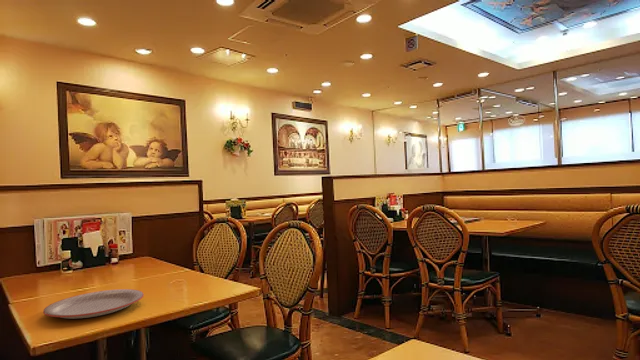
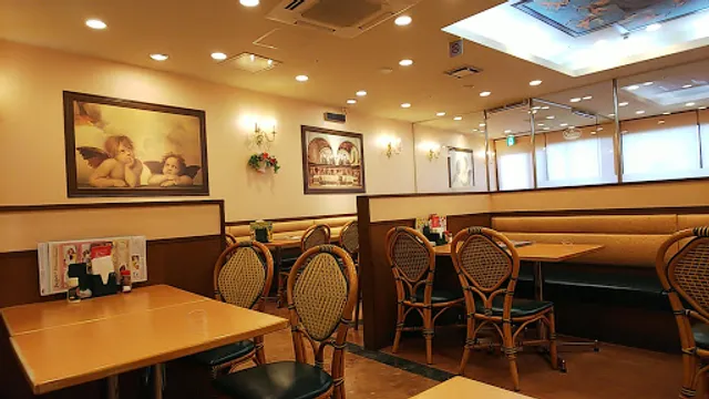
- plate (96, 304)
